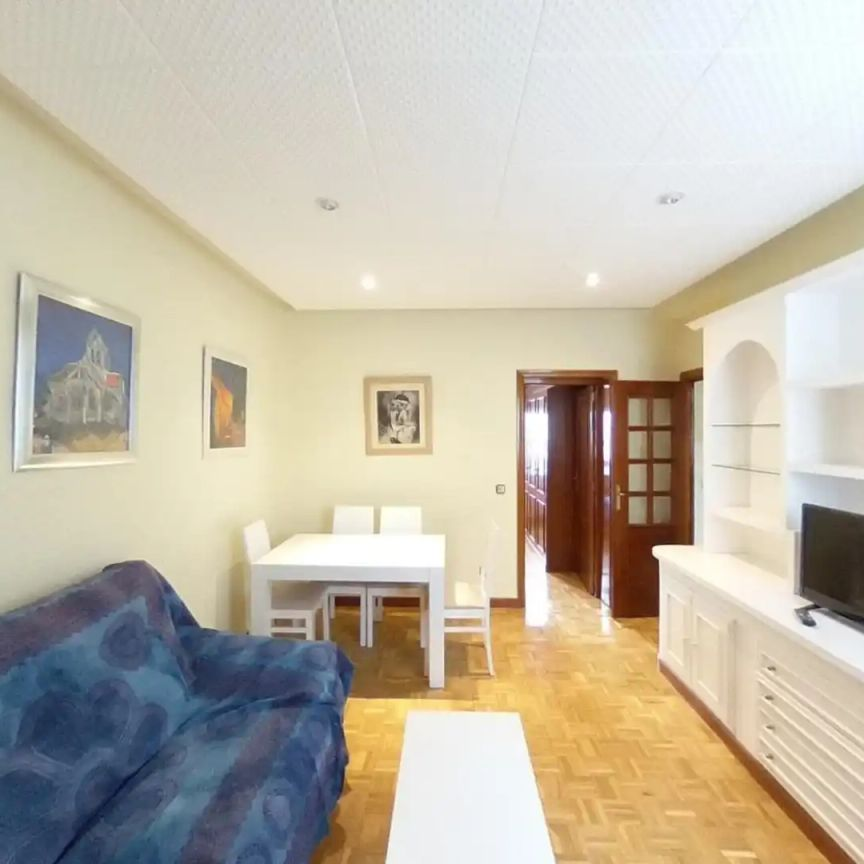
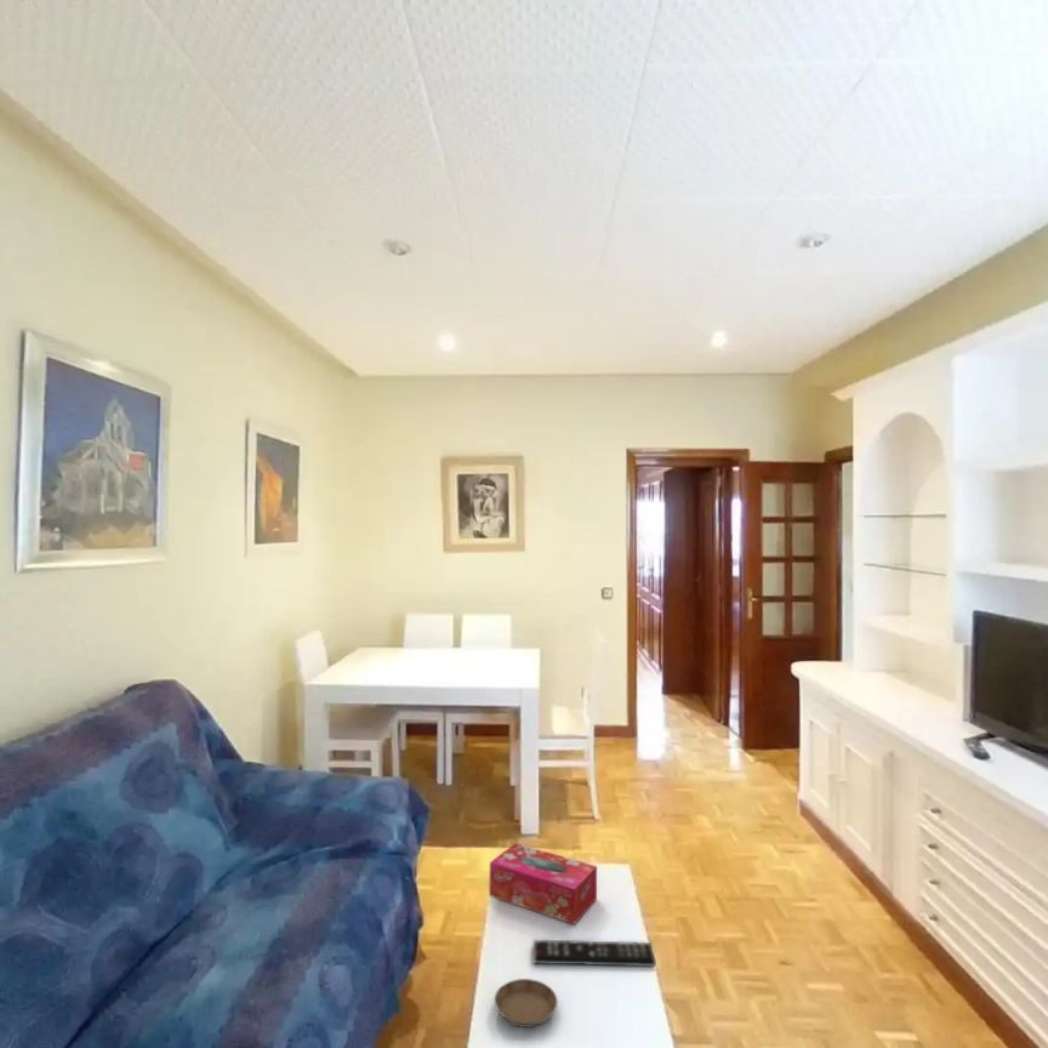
+ saucer (525, 1004)
+ remote control (592, 951)
+ tissue box (542, 881)
